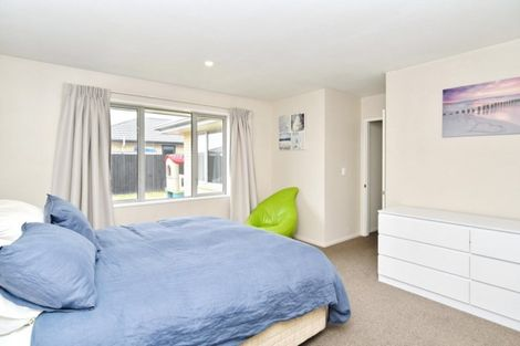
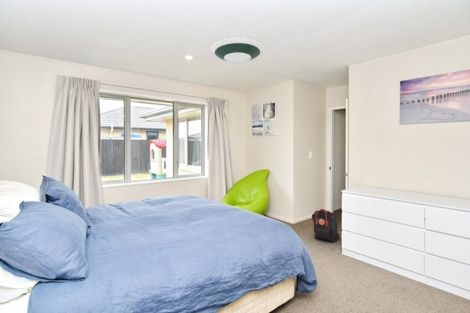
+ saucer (237, 55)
+ backpack (324, 223)
